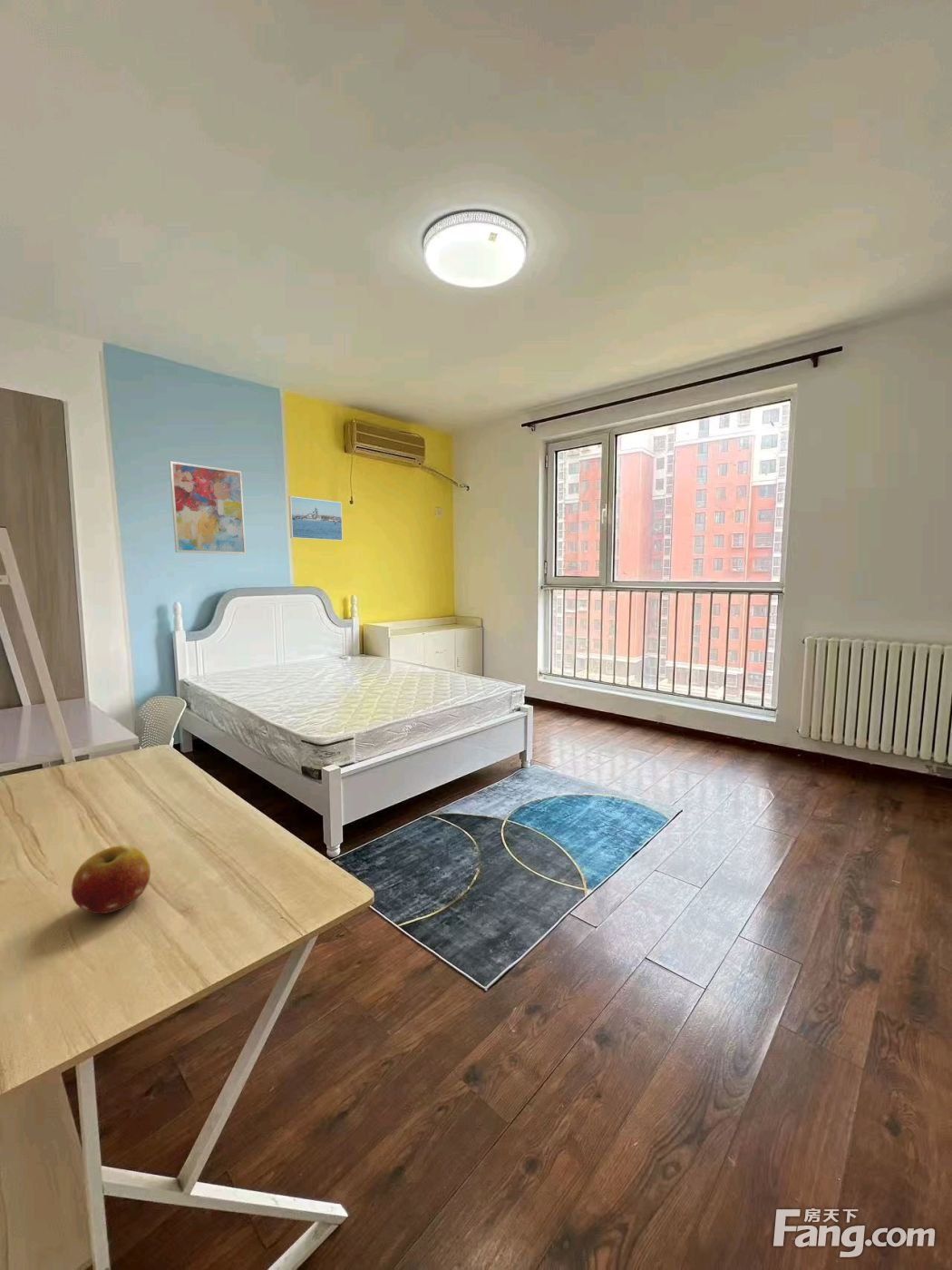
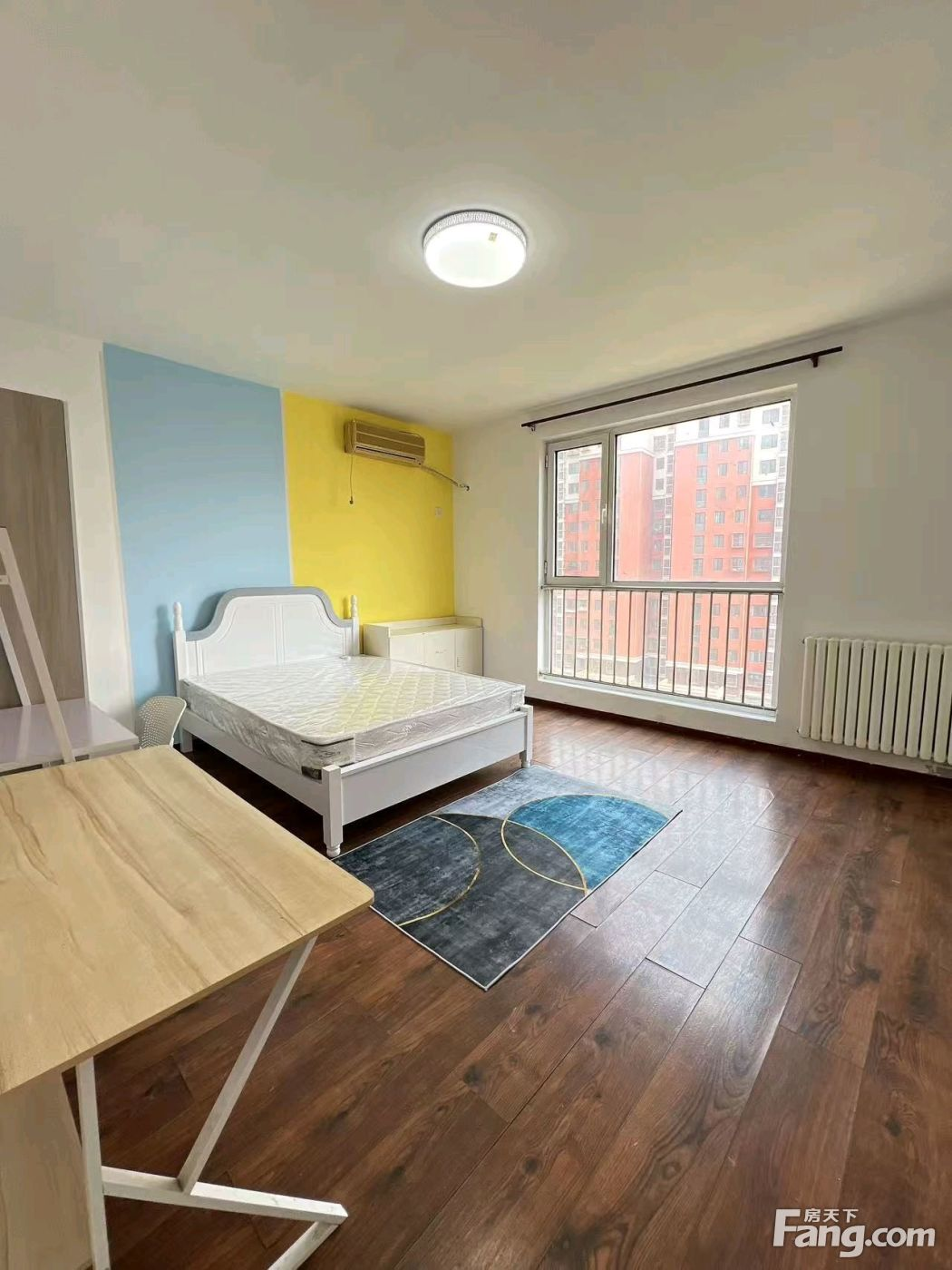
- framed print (316, 519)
- wall art (209, 510)
- fruit (112, 878)
